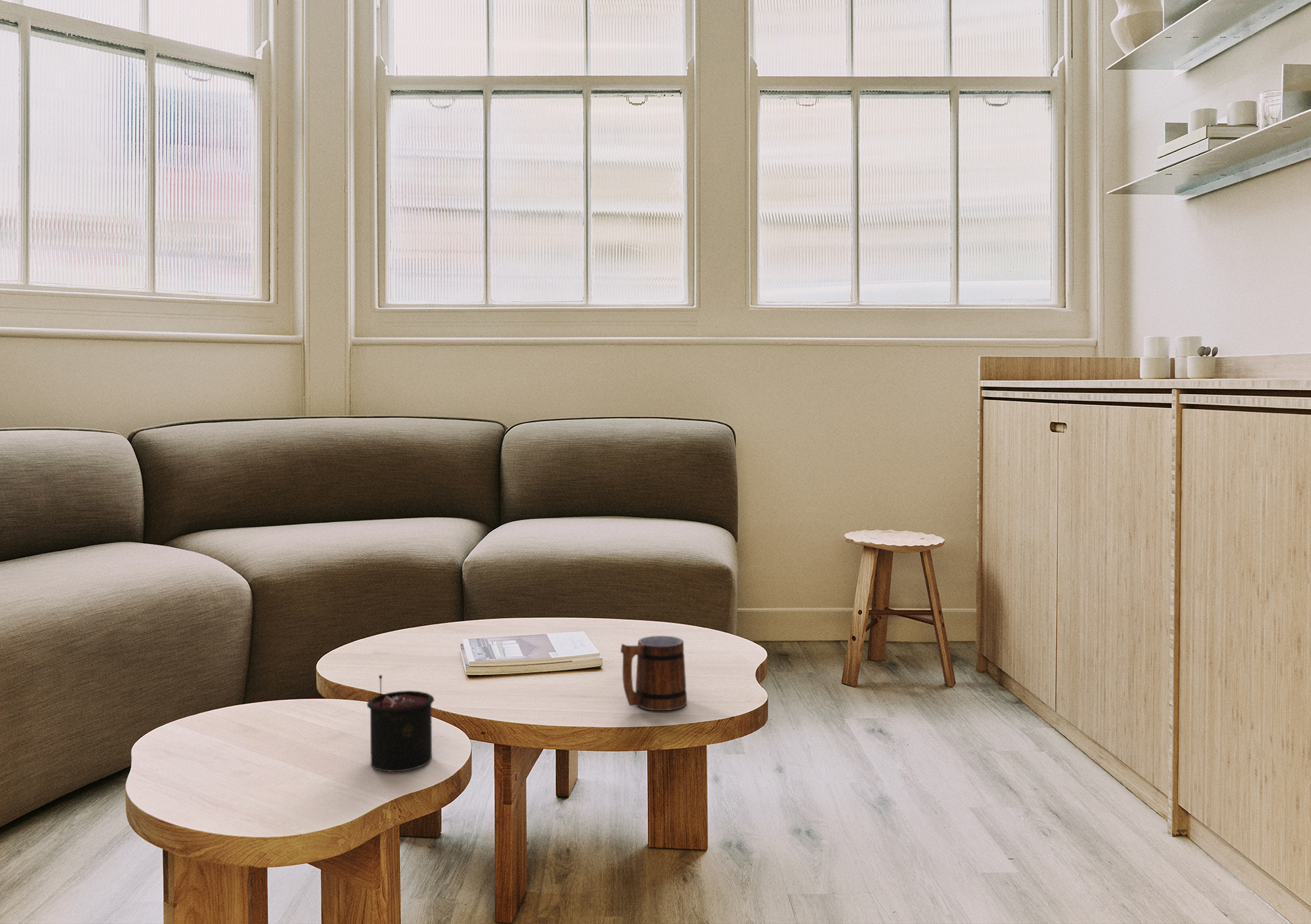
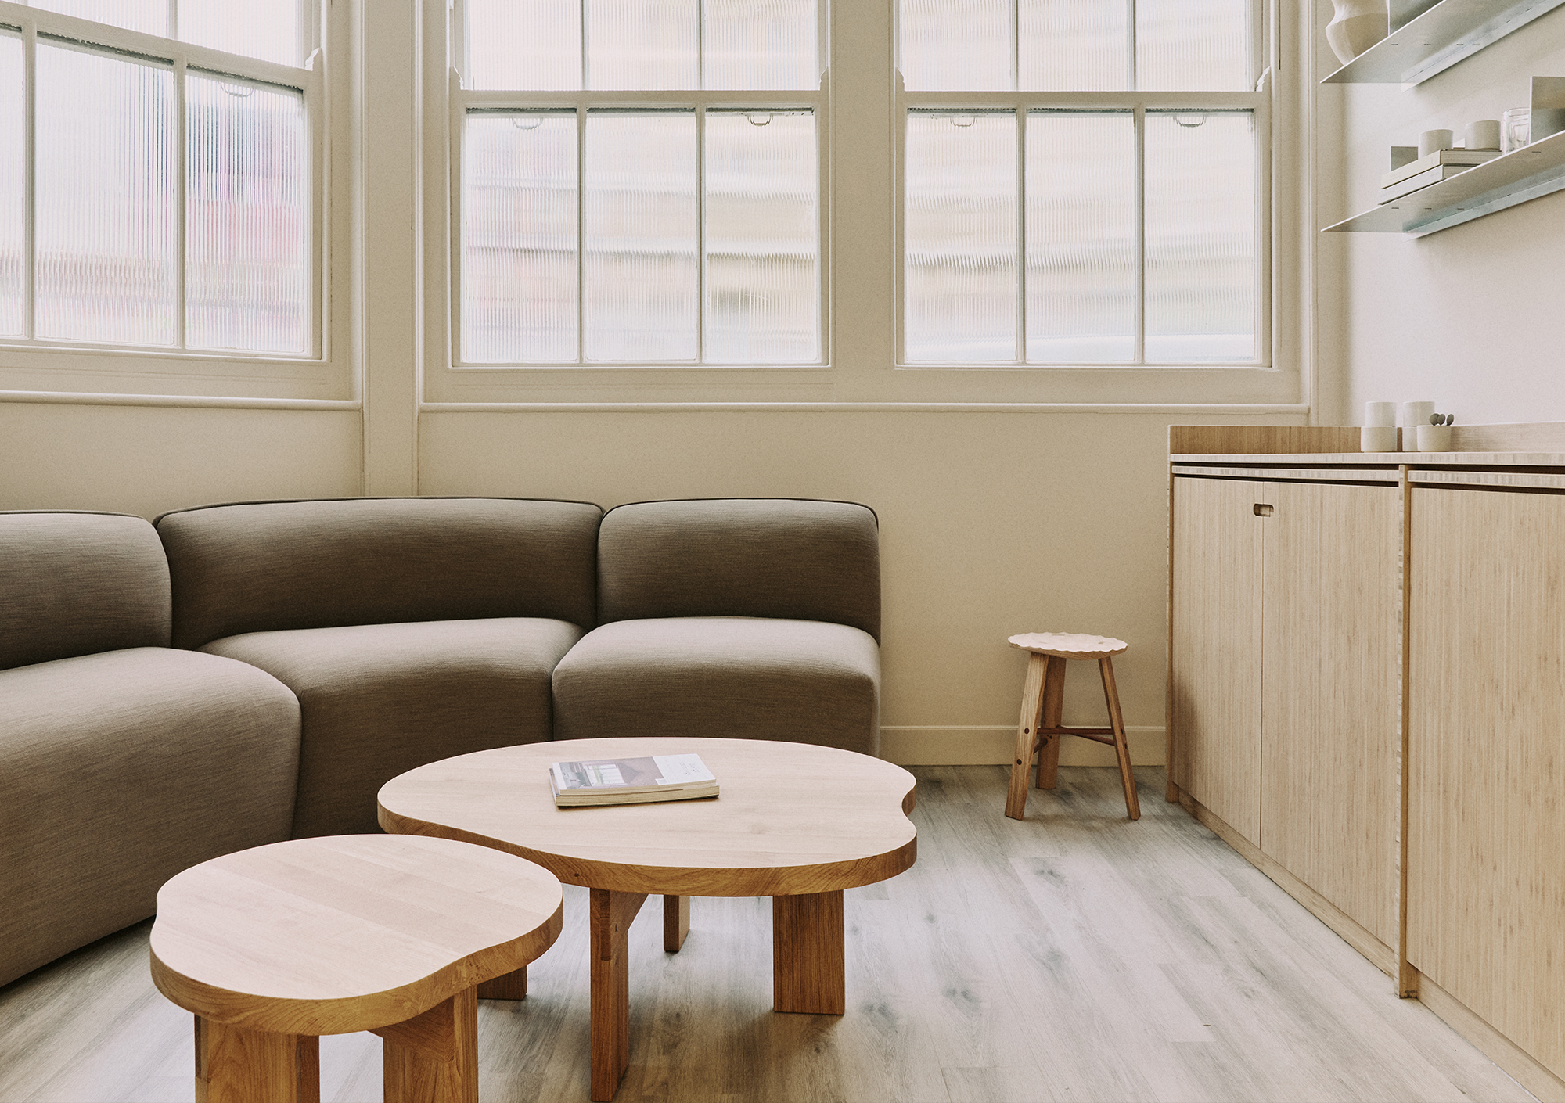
- candle (401, 716)
- mug (652, 671)
